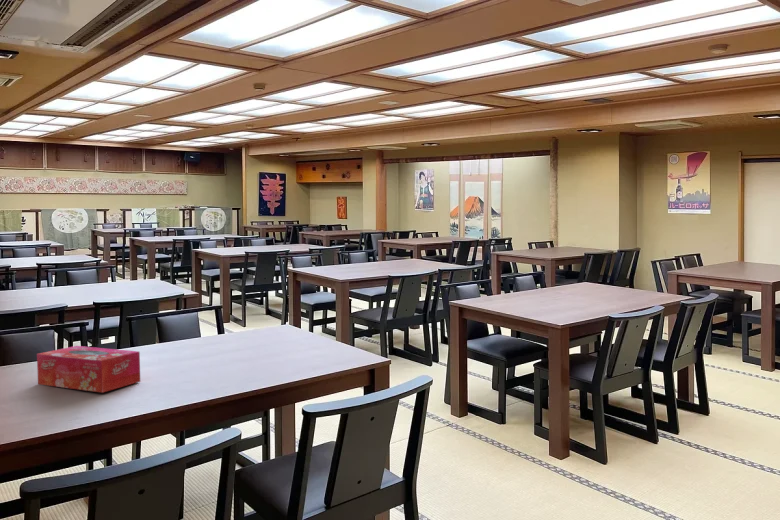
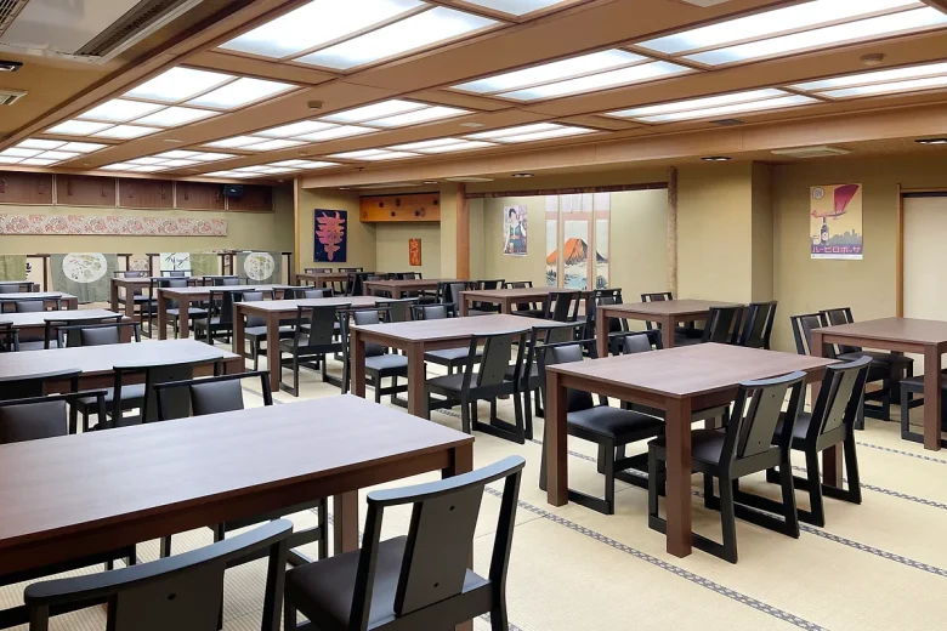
- tissue box (88, 367)
